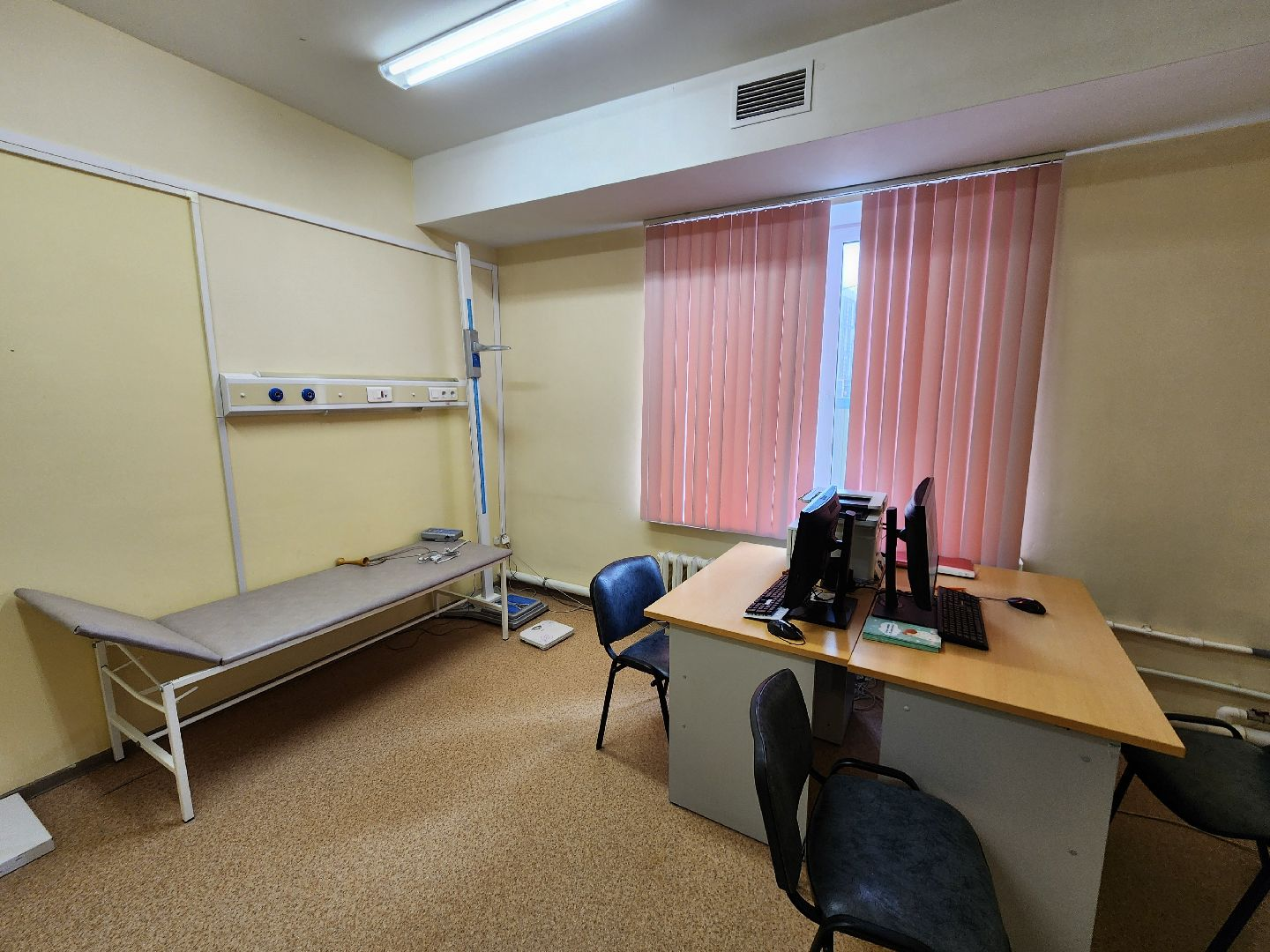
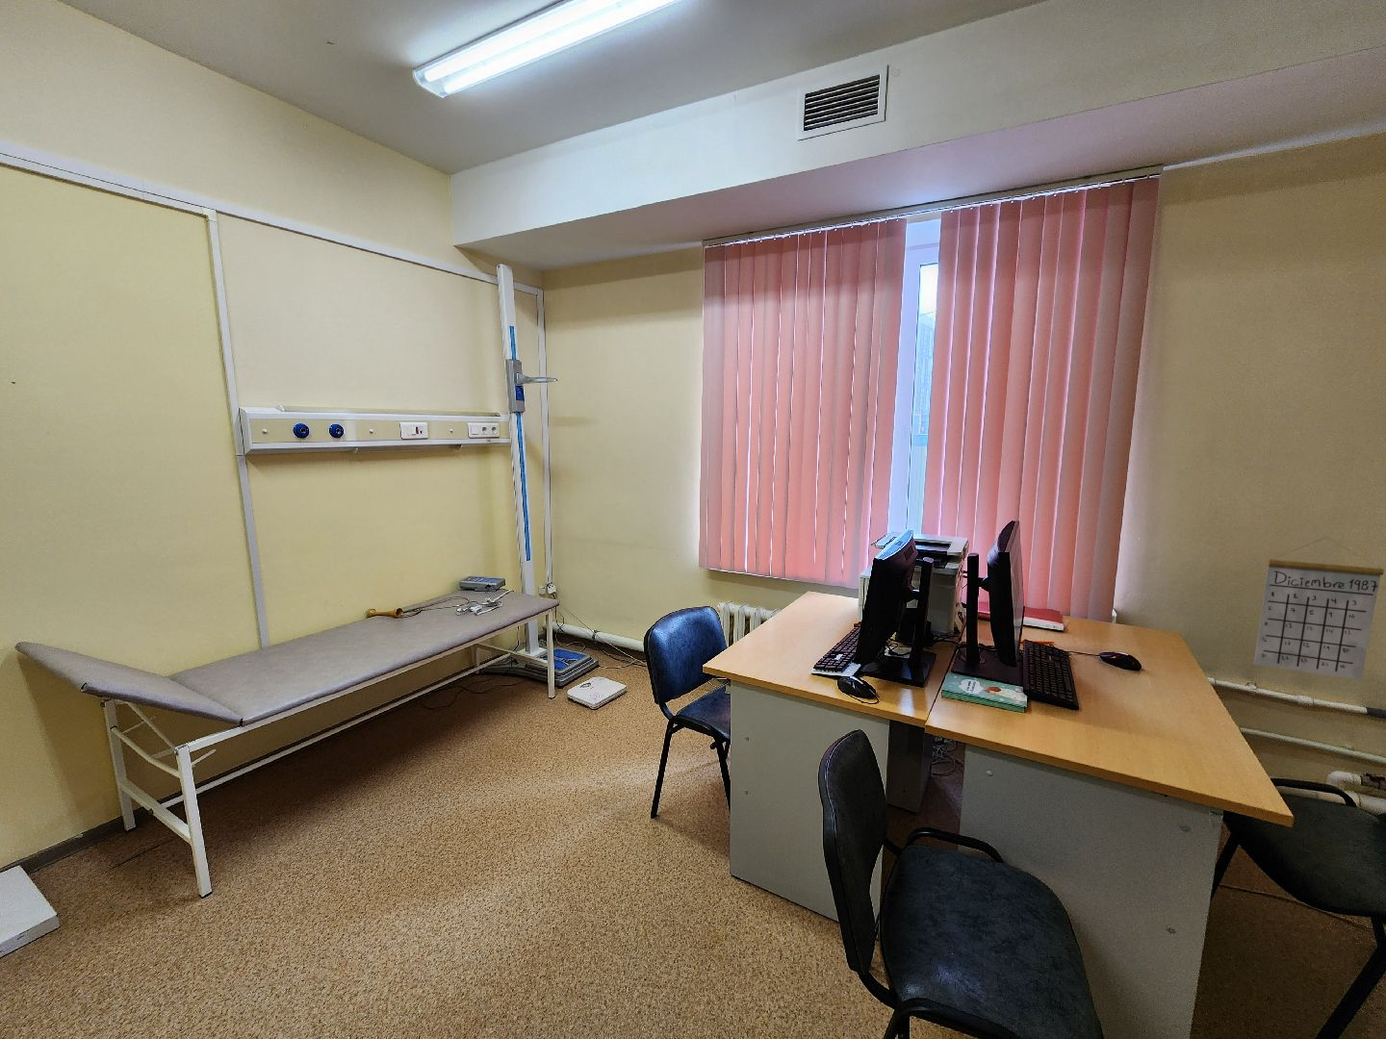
+ calendar (1316, 605)
